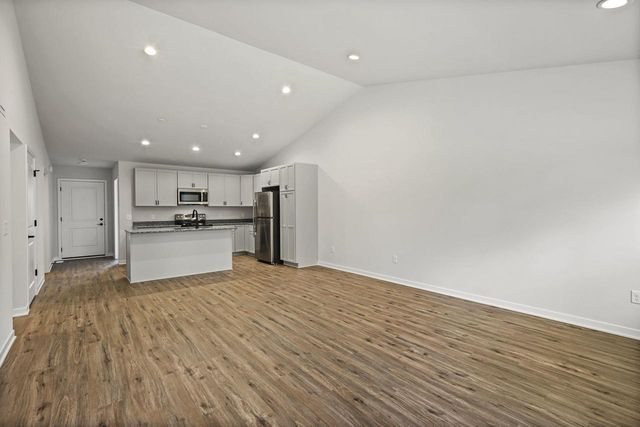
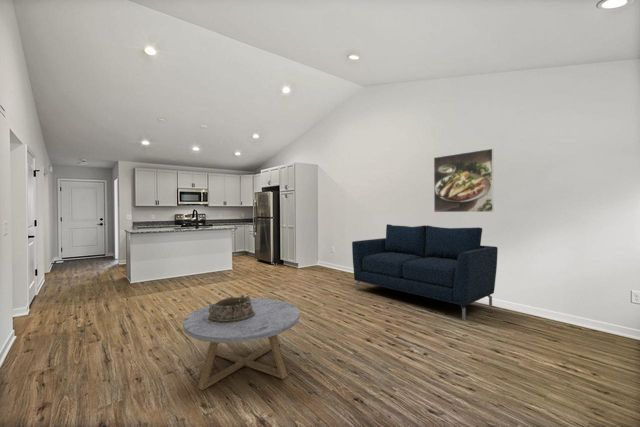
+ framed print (461, 182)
+ coffee table (244, 338)
+ sofa (417, 261)
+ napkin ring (232, 307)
